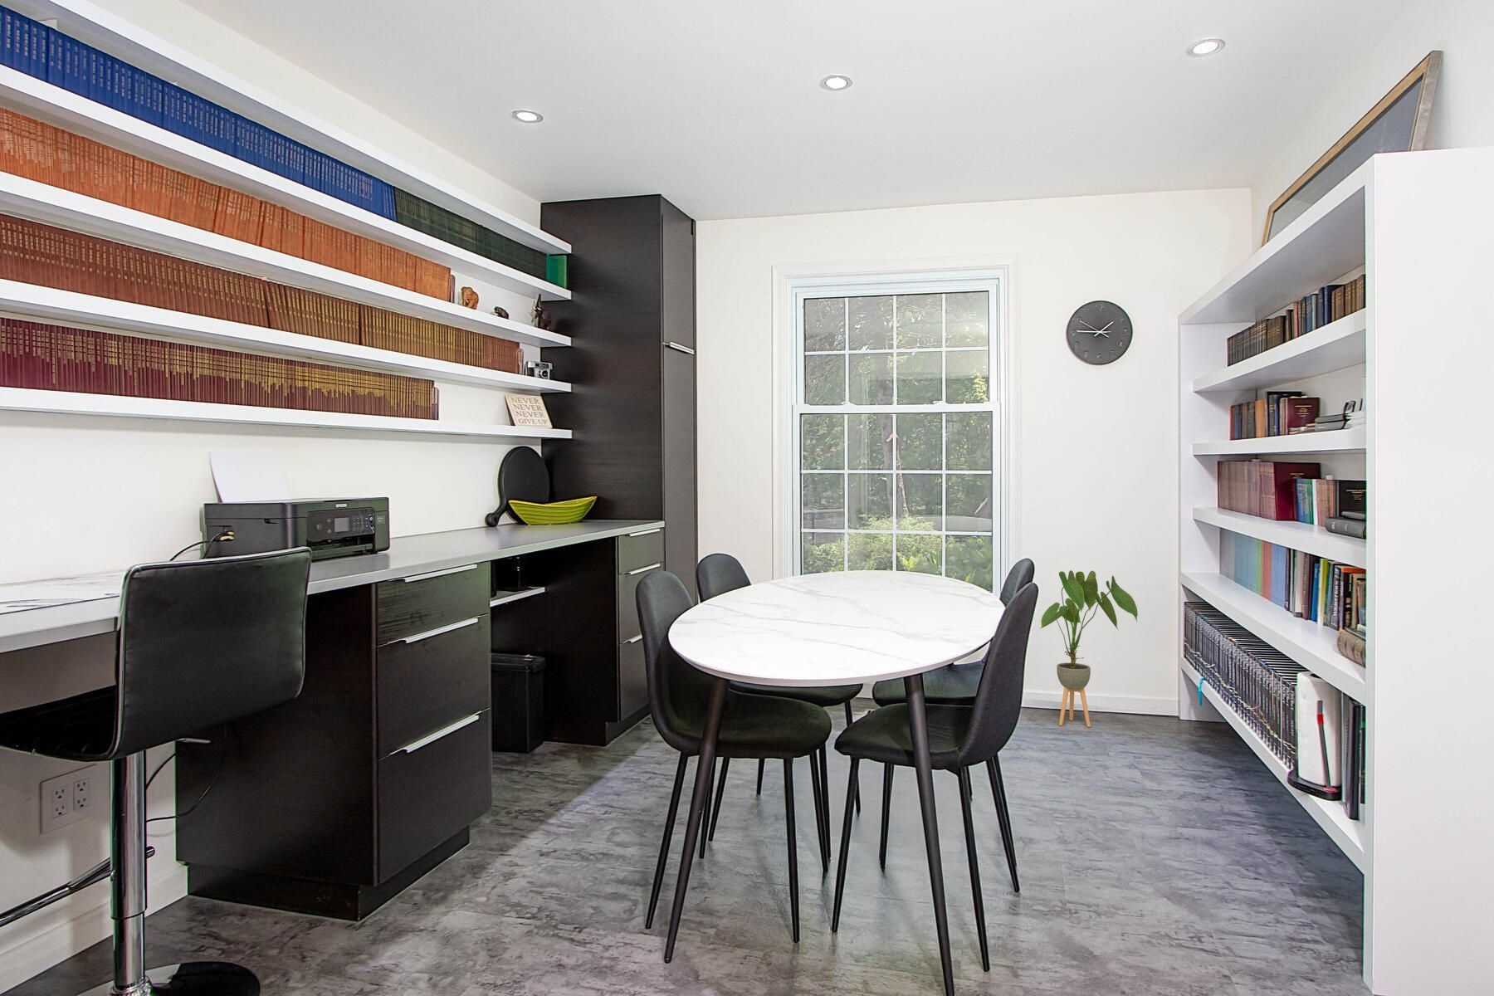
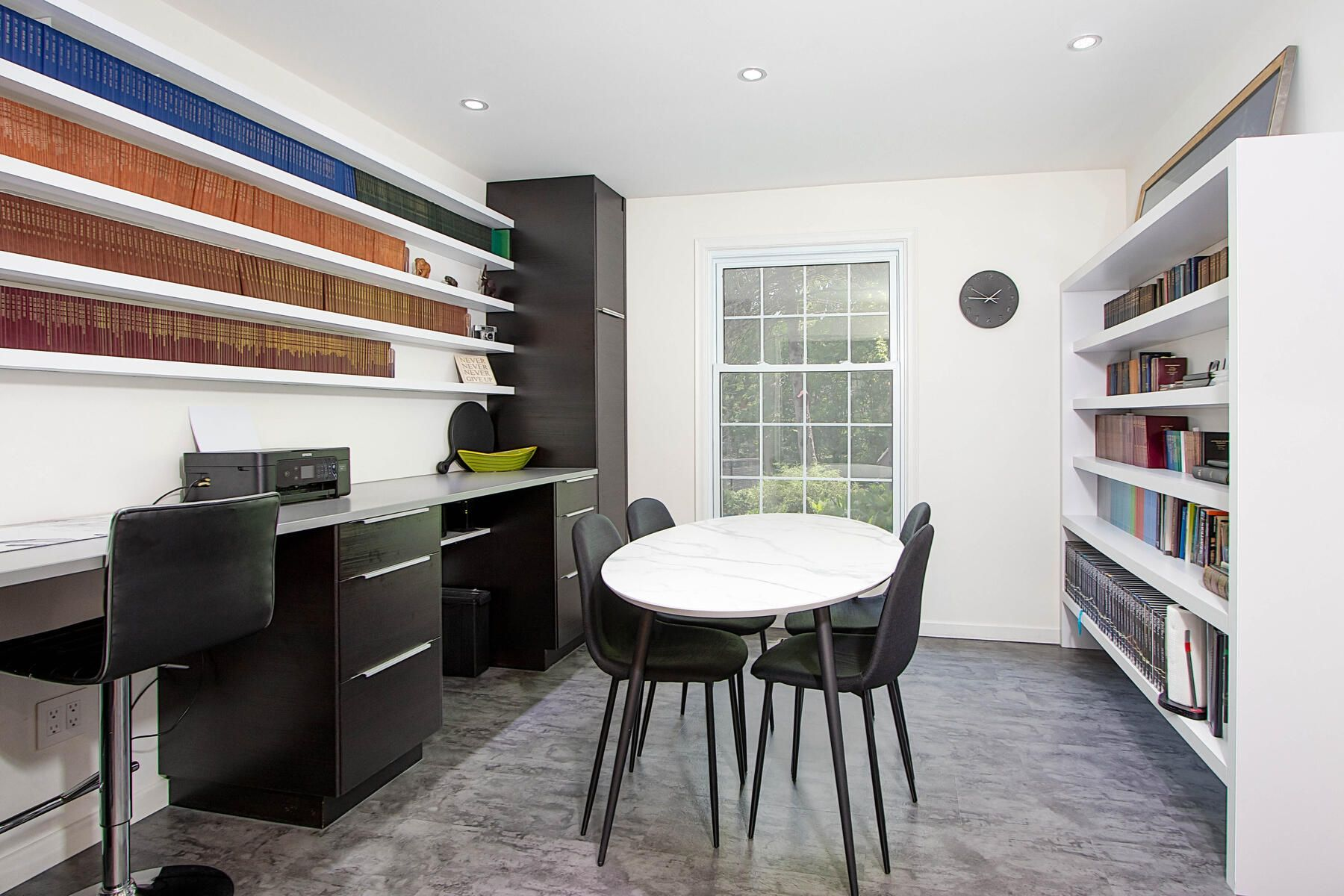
- house plant (1079, 646)
